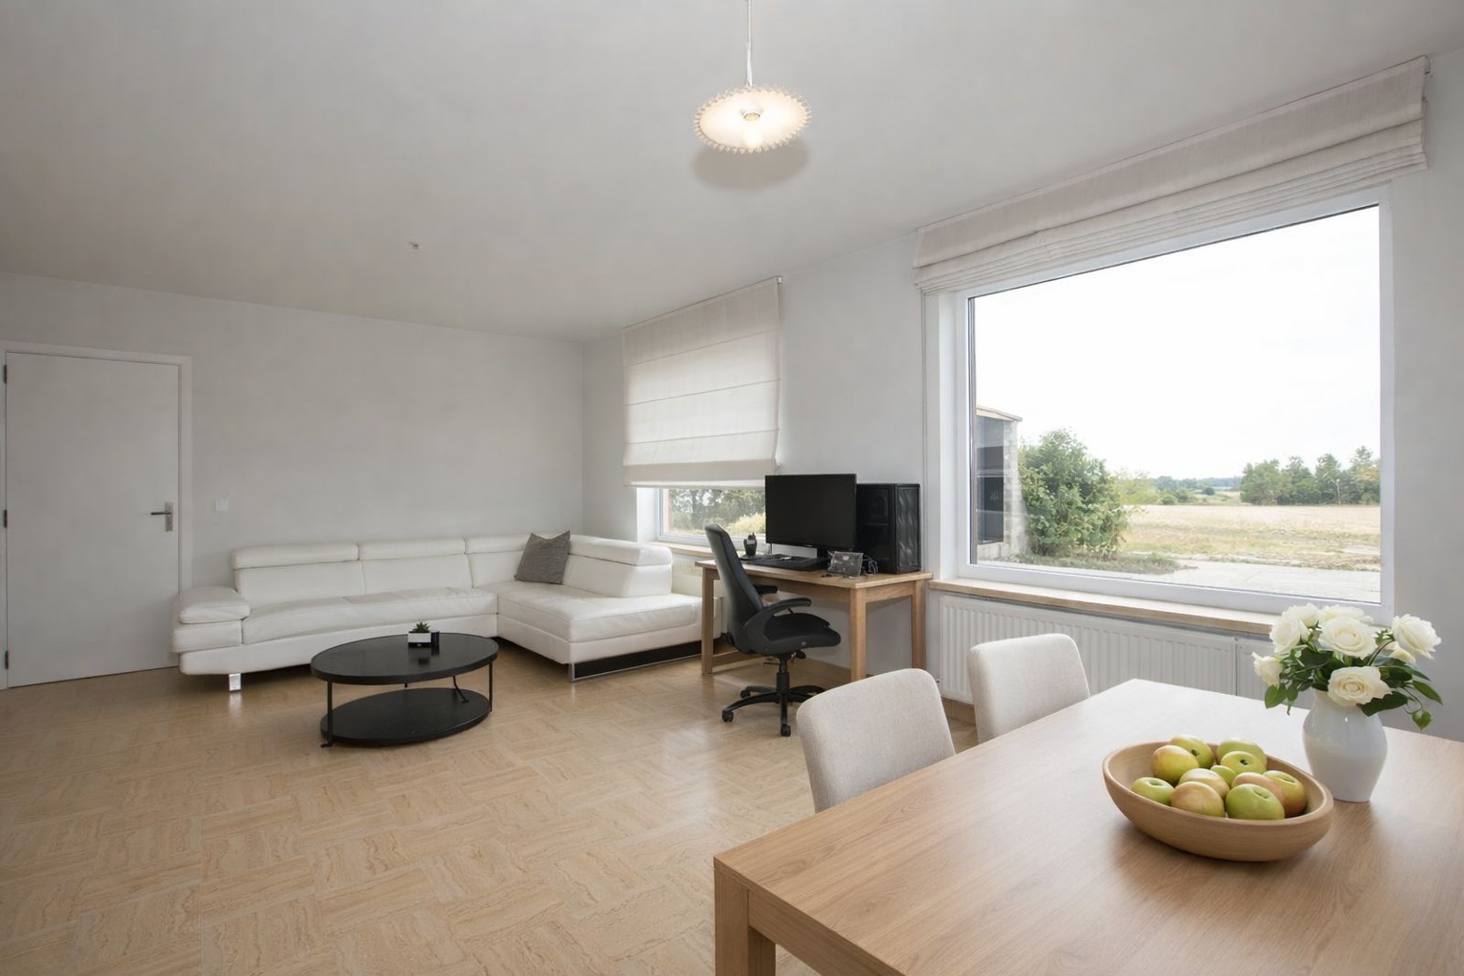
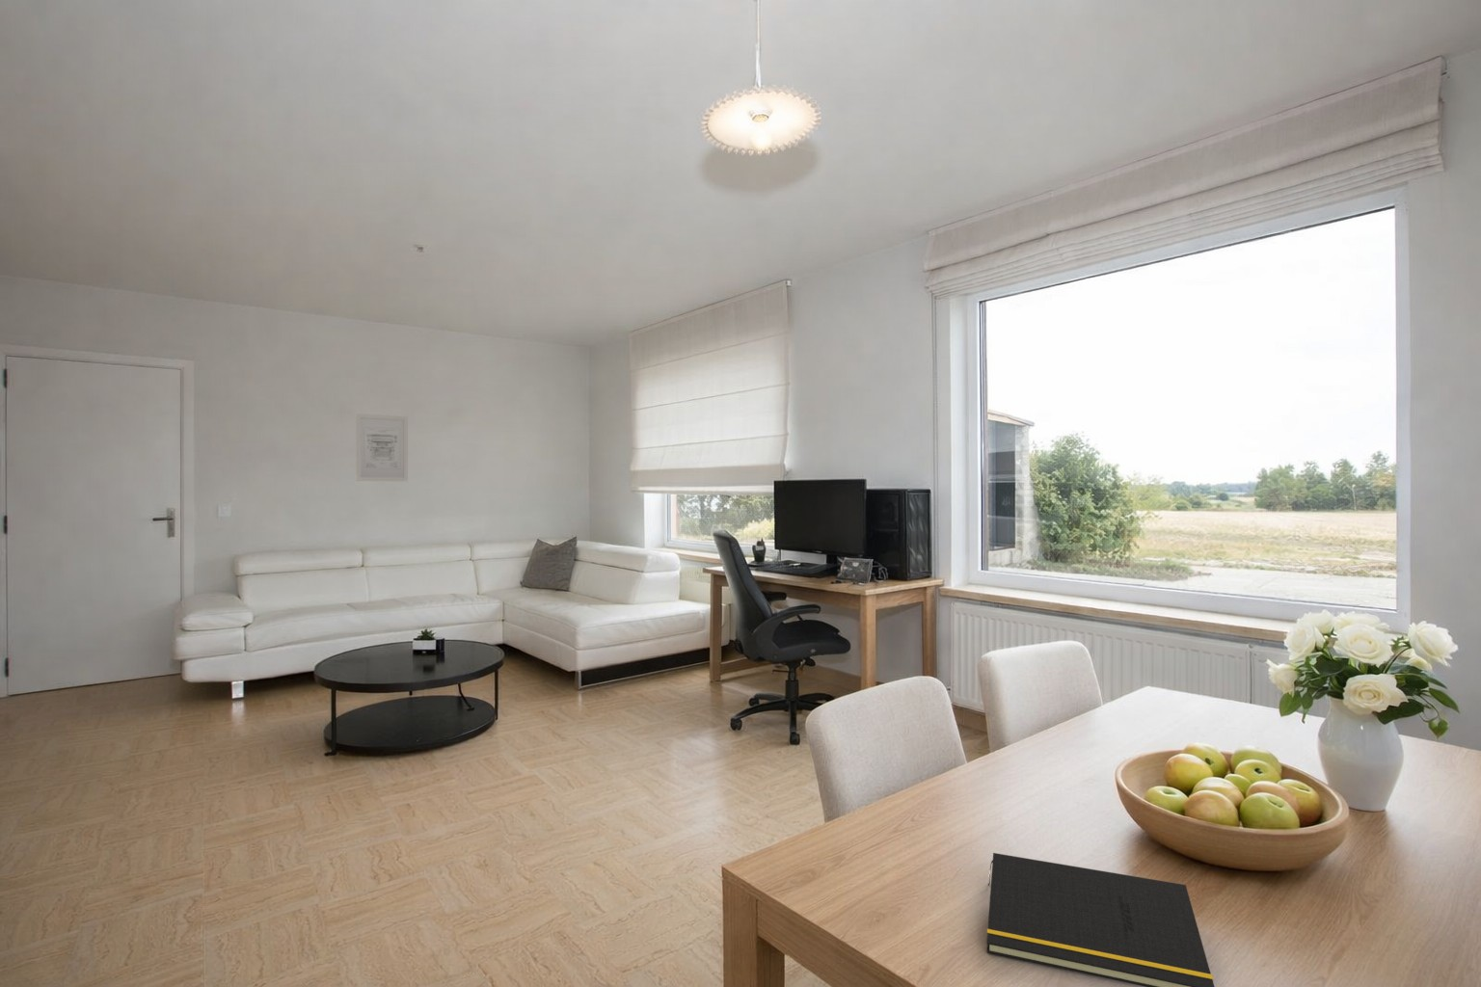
+ wall art (381, 448)
+ notepad (1090, 916)
